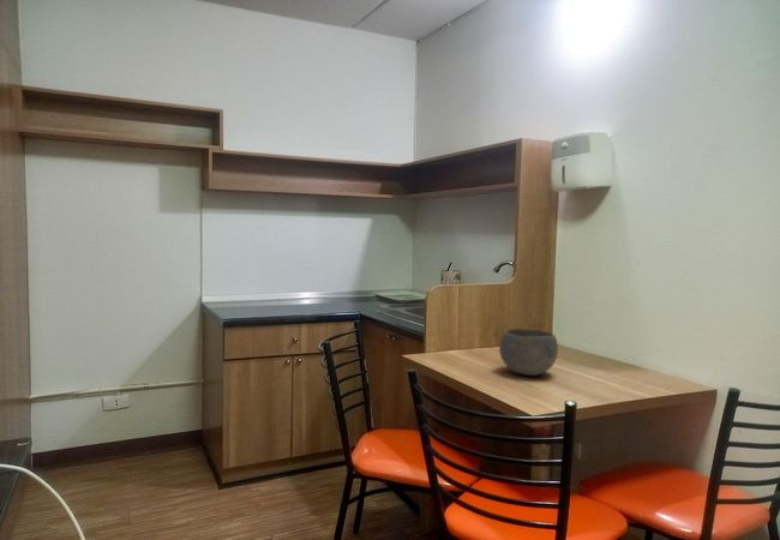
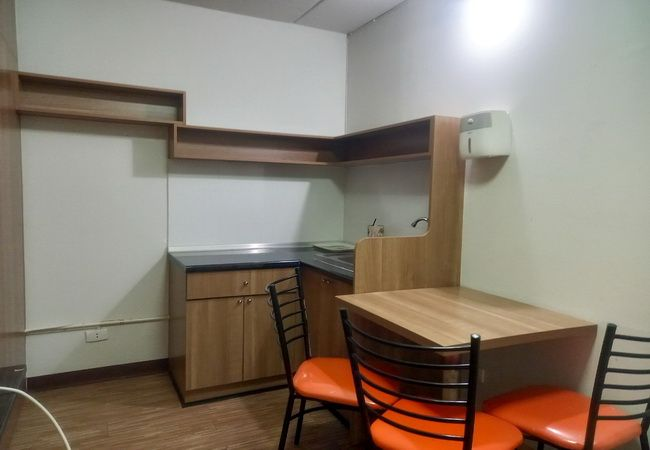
- bowl (528, 353)
